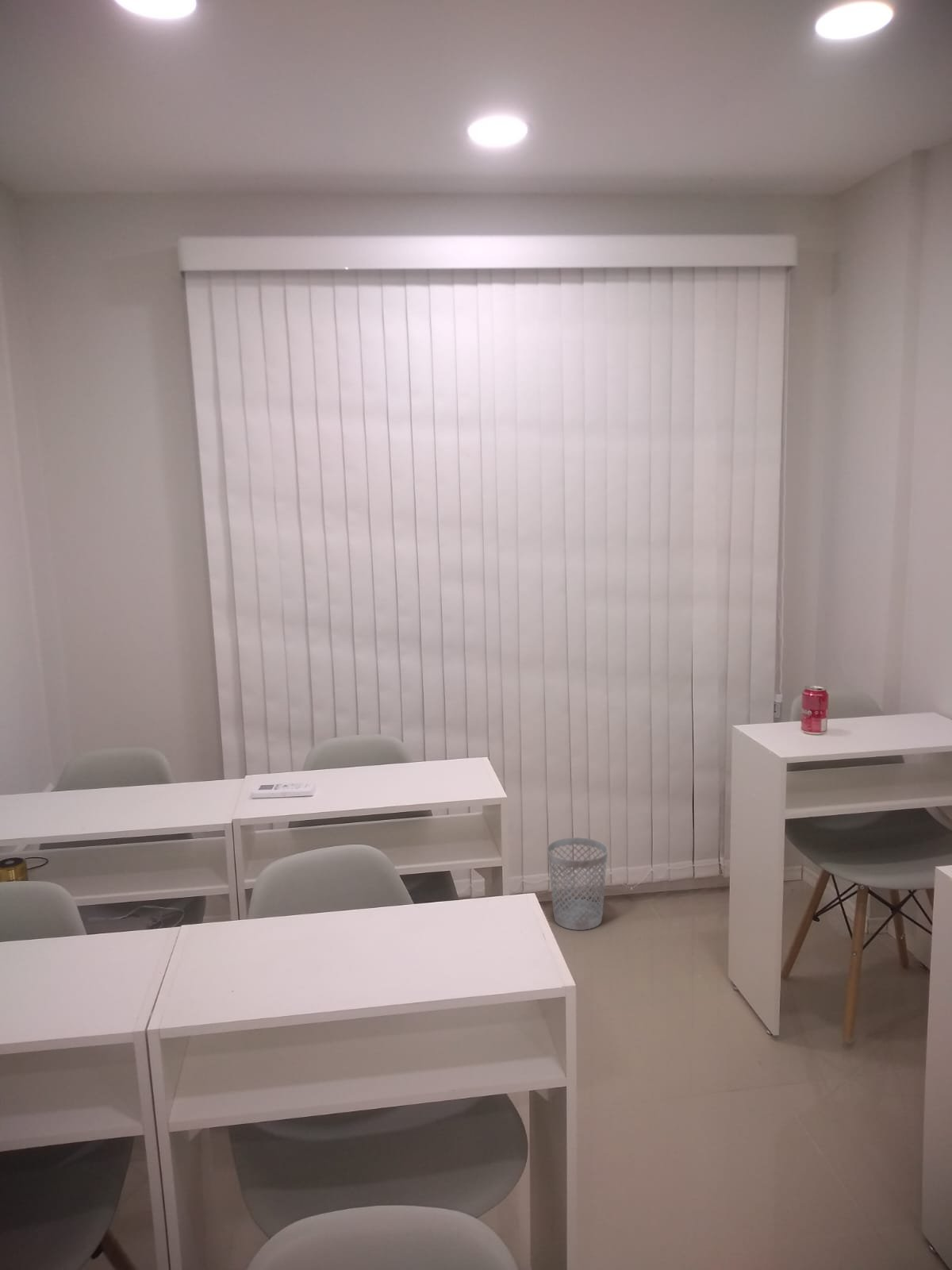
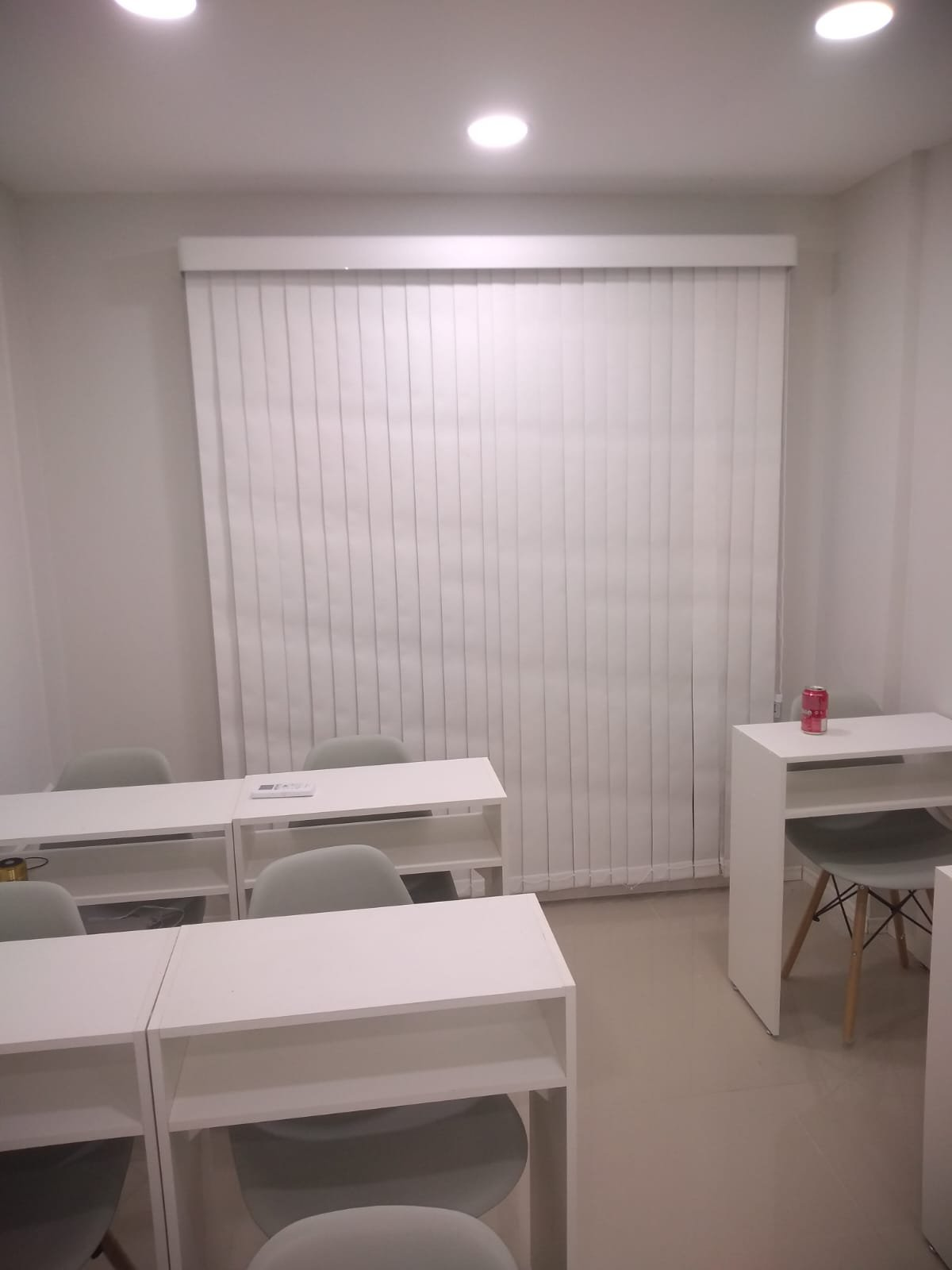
- wastebasket (577, 883)
